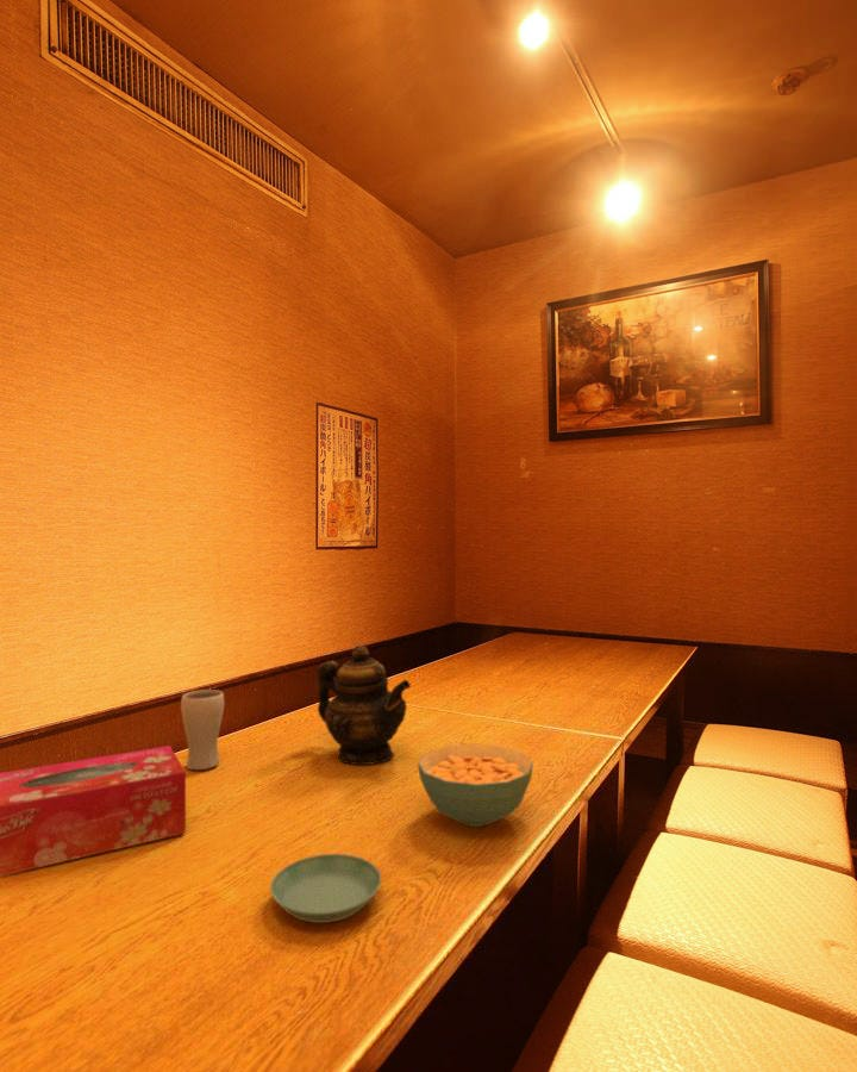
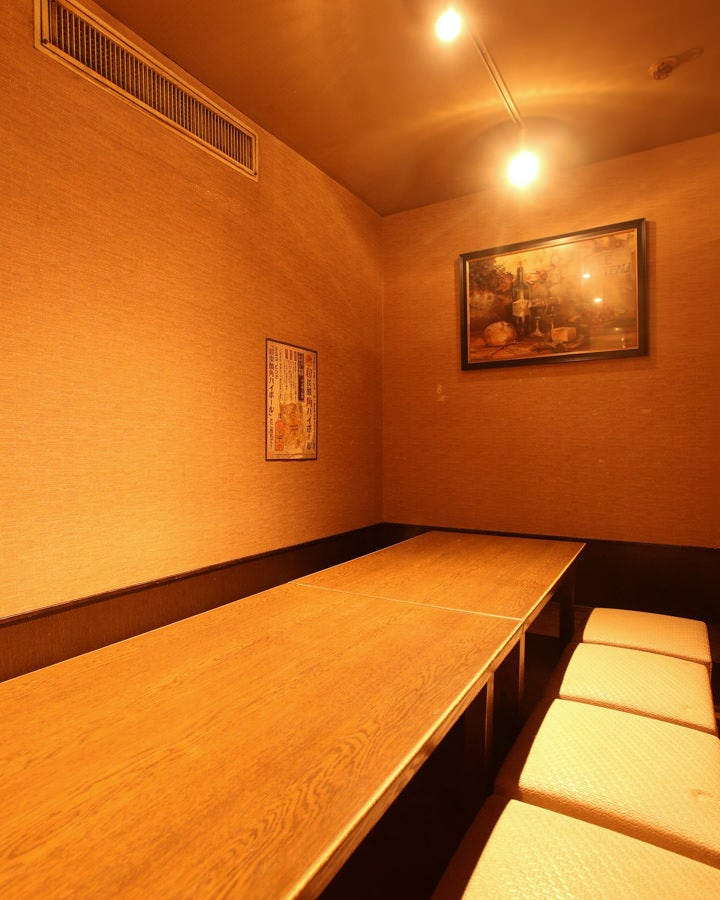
- saucer (326, 890)
- tissue box (81, 805)
- teapot (362, 699)
- drinking glass (202, 729)
- cereal bowl (475, 790)
